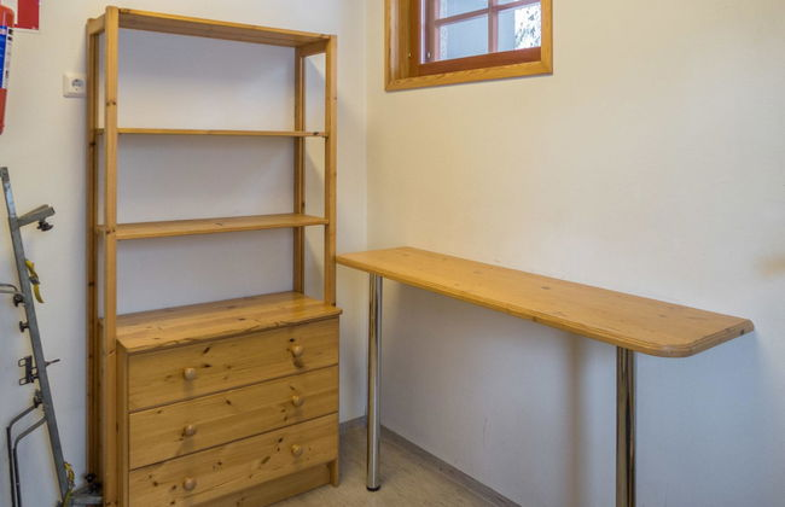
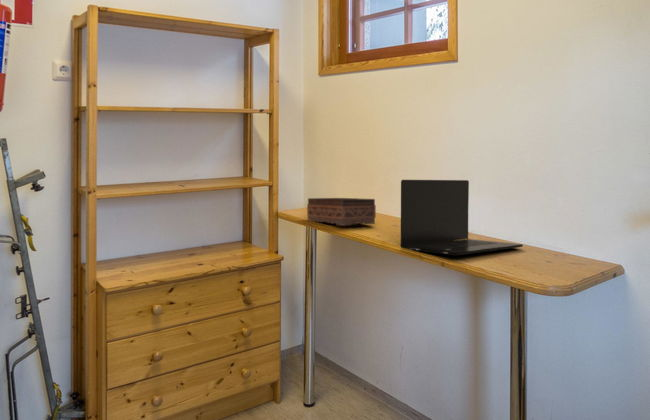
+ tissue box (340, 210)
+ laptop (462, 213)
